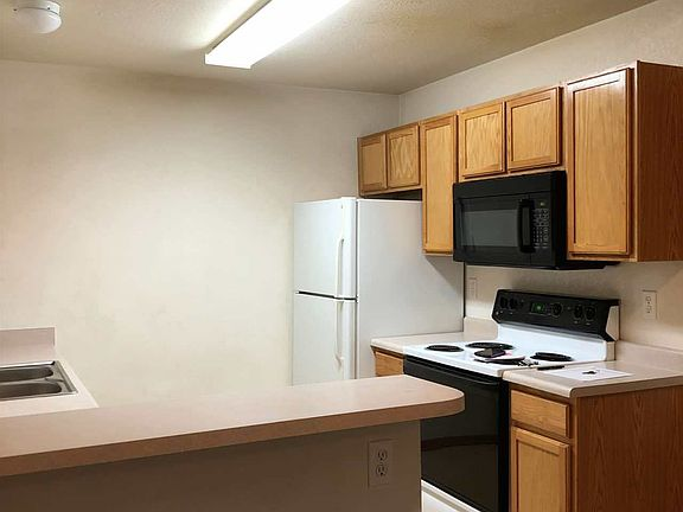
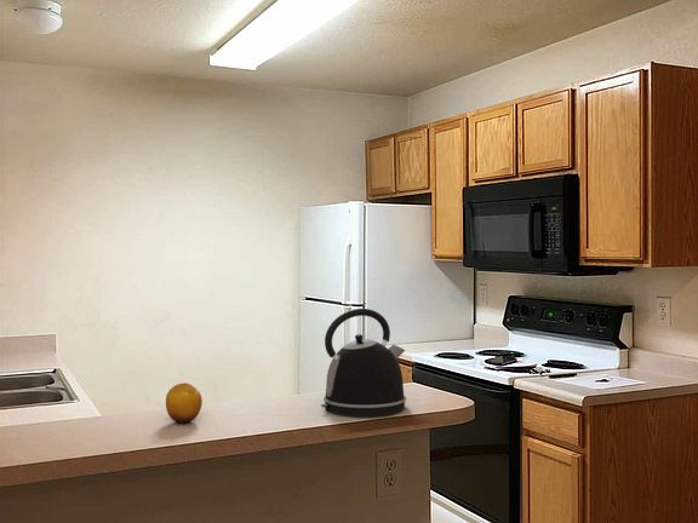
+ kettle (364, 357)
+ fruit (183, 402)
